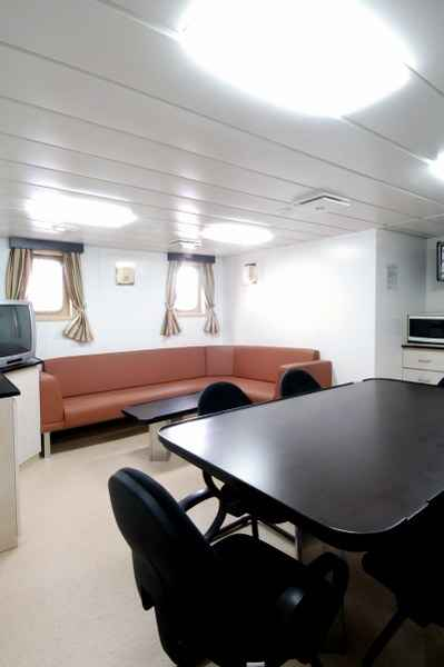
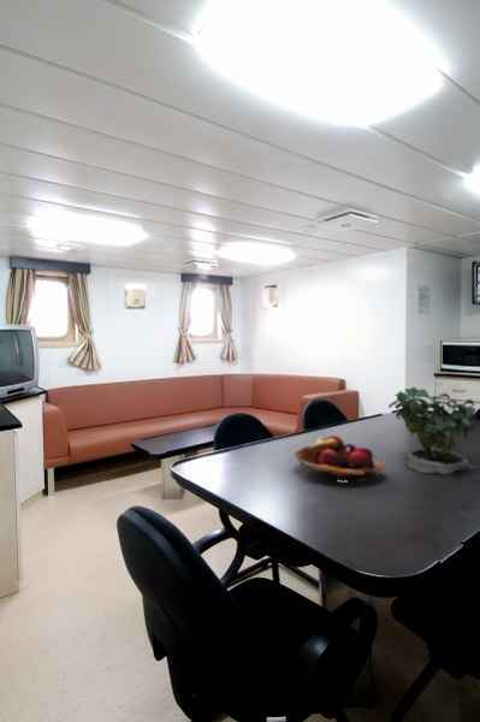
+ potted plant (432, 424)
+ fruit basket (336, 456)
